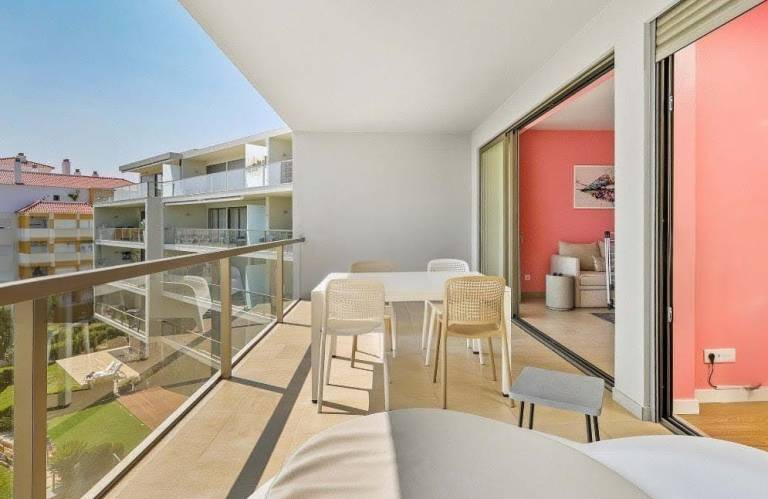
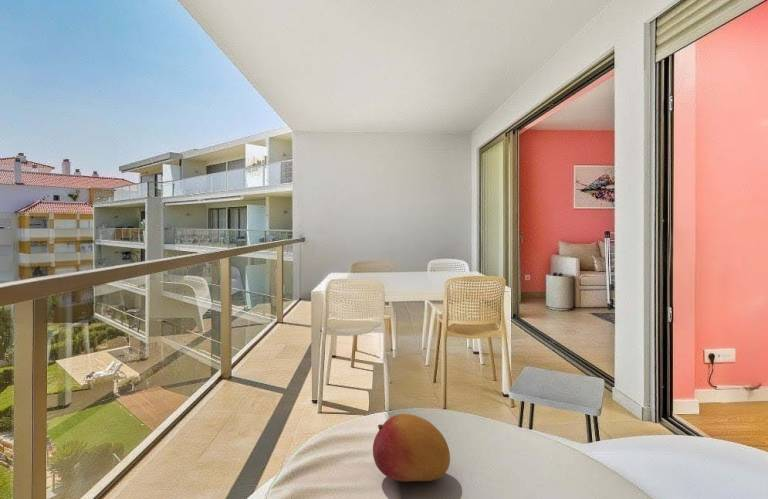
+ fruit (411, 447)
